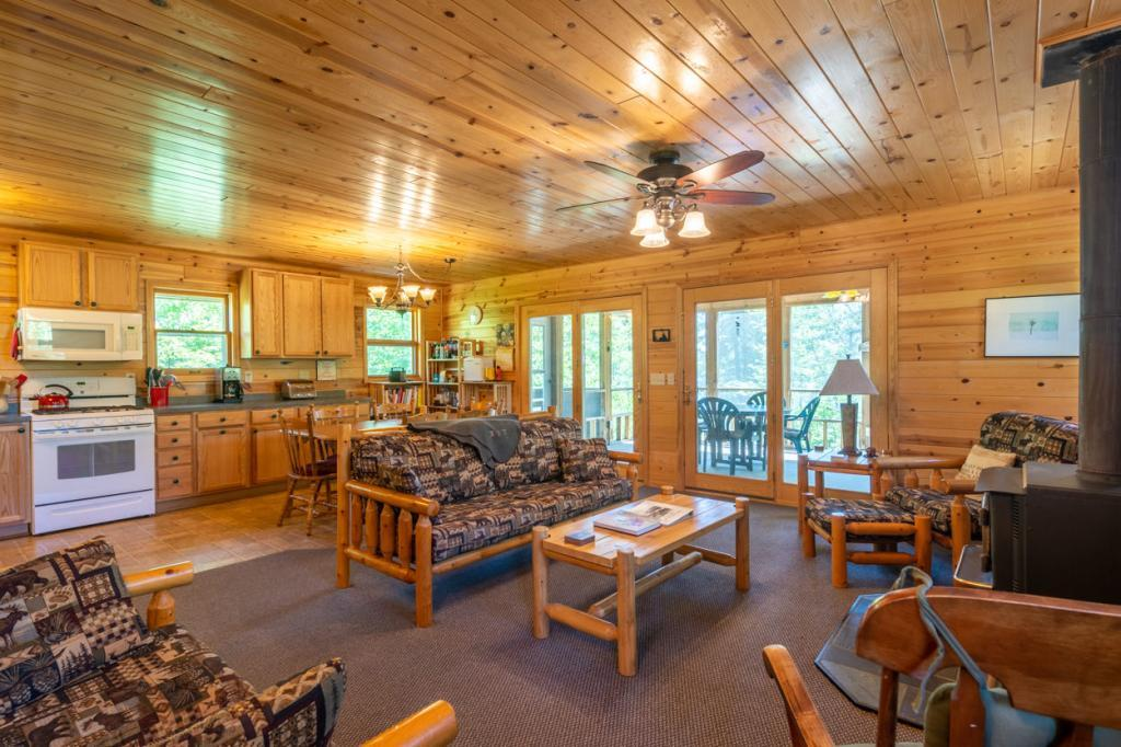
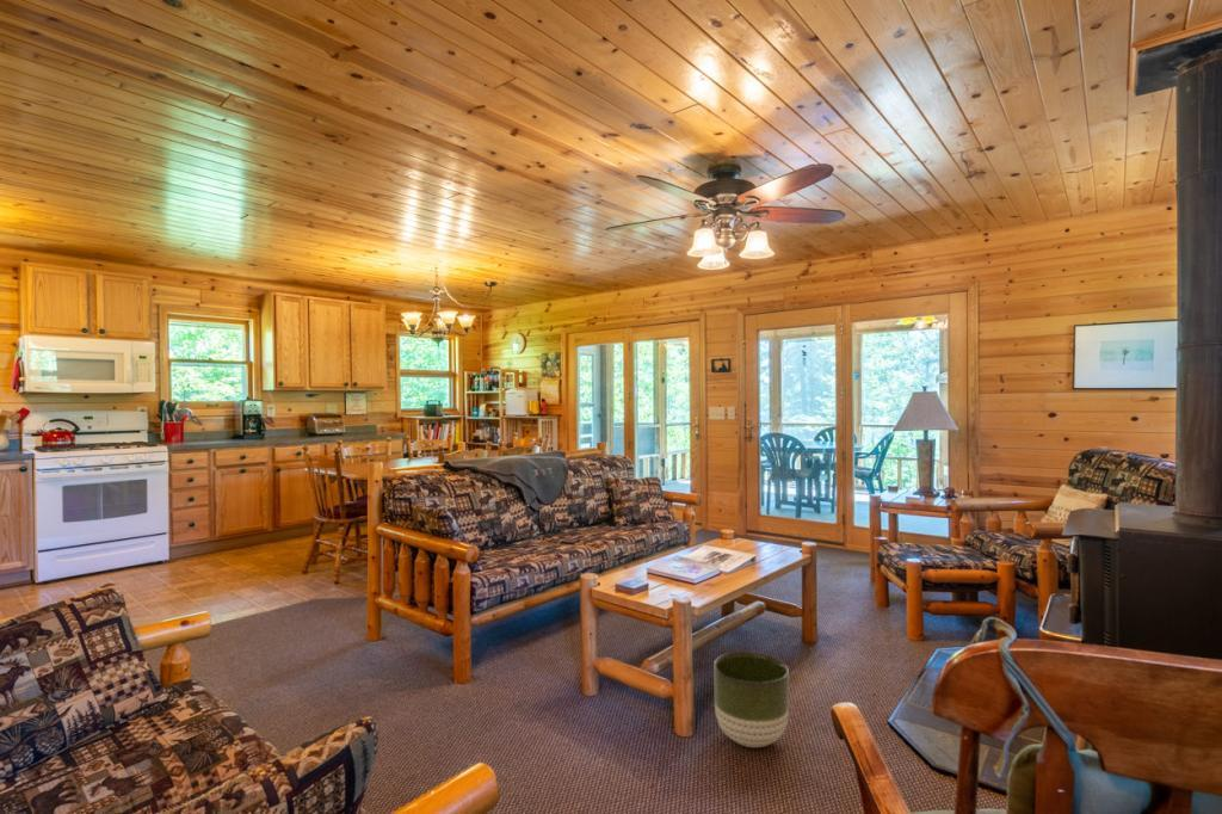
+ planter (751, 703)
